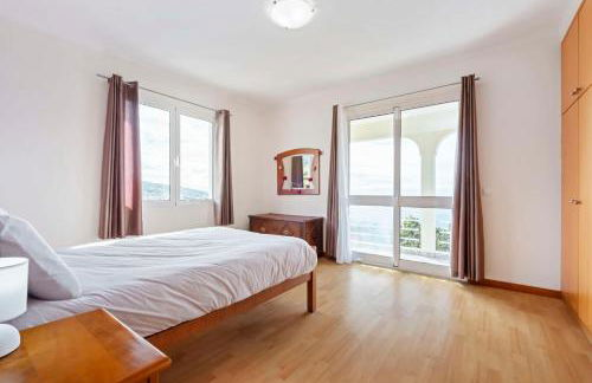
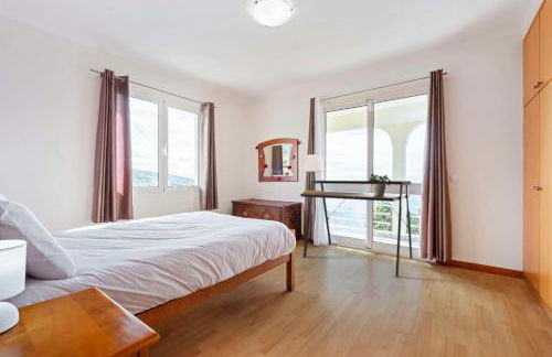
+ lamp (314, 173)
+ potted plant (379, 184)
+ desk (355, 198)
